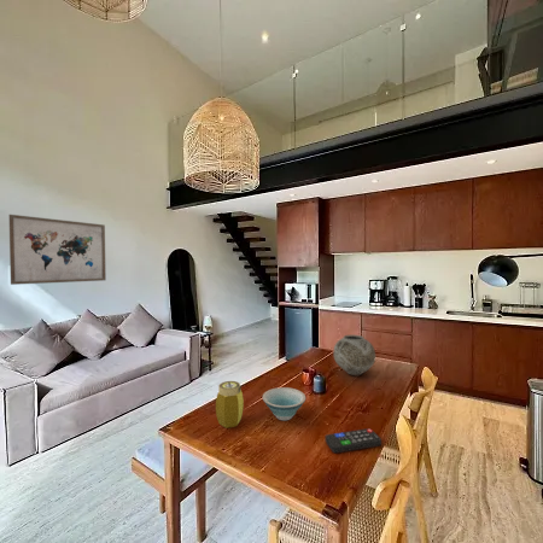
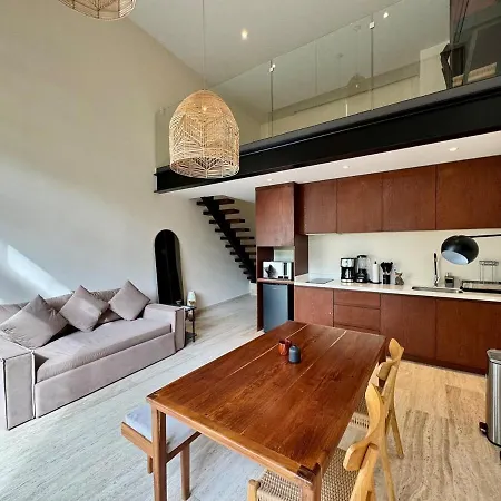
- vase (354, 355)
- bowl (284, 405)
- jar (229, 403)
- wall art (63, 251)
- remote control (352, 439)
